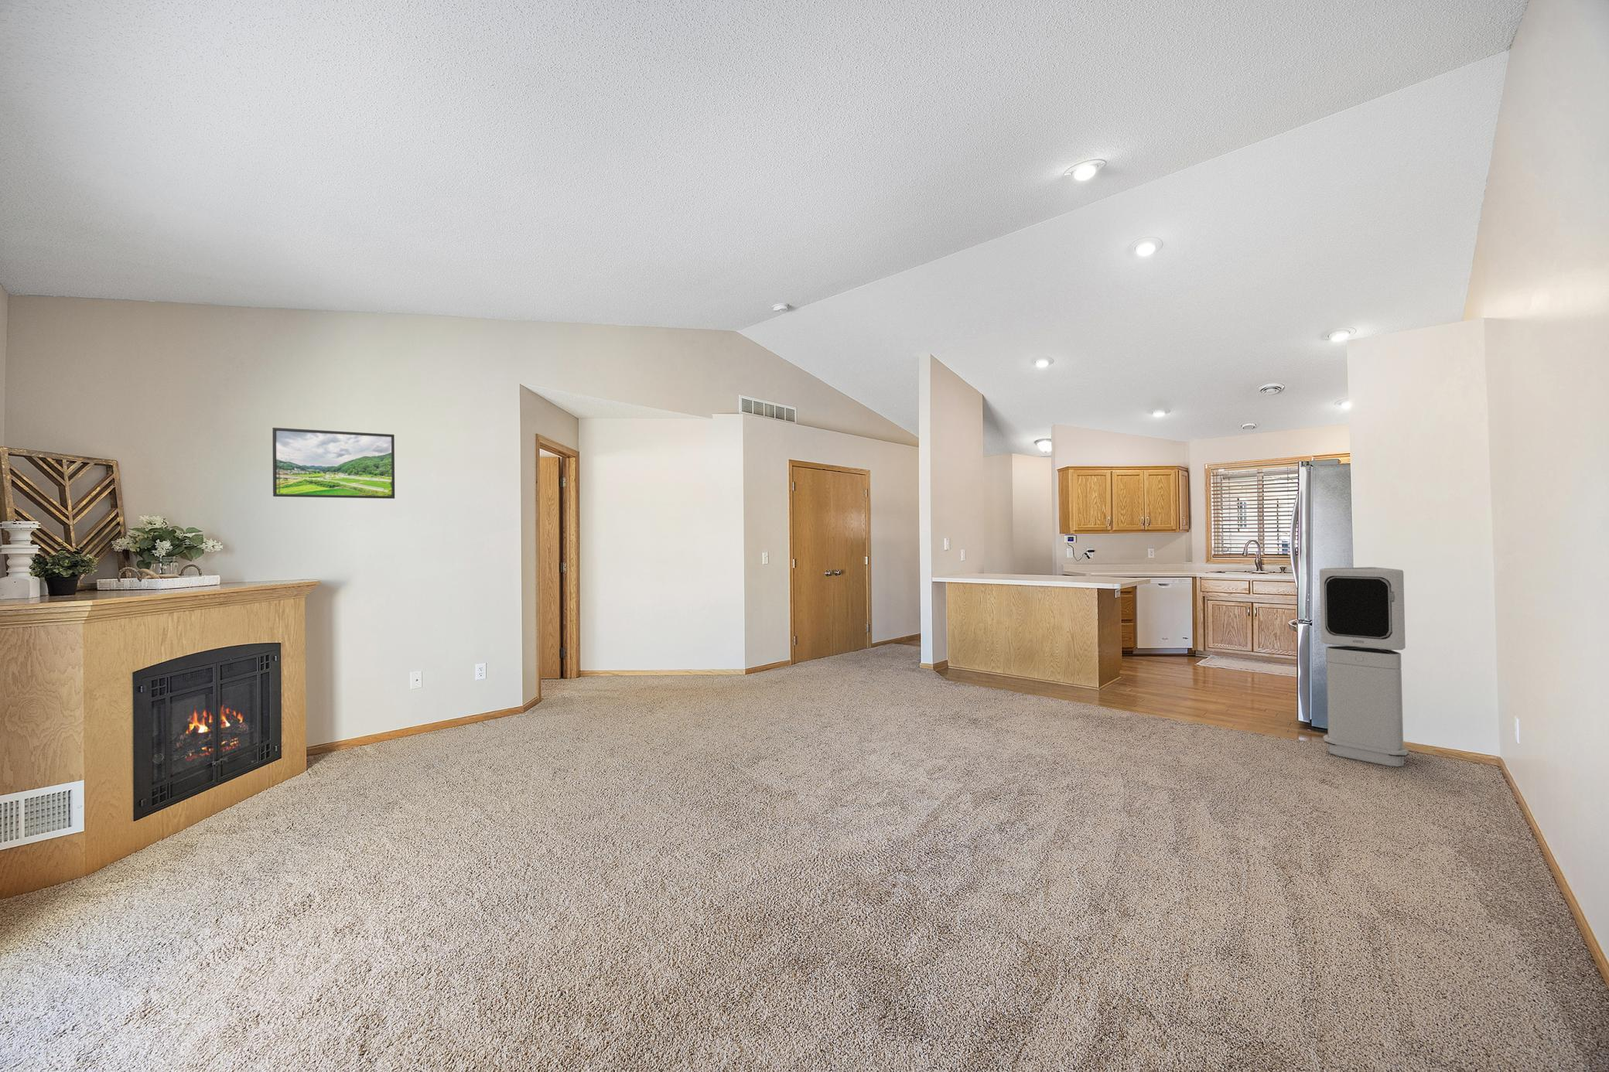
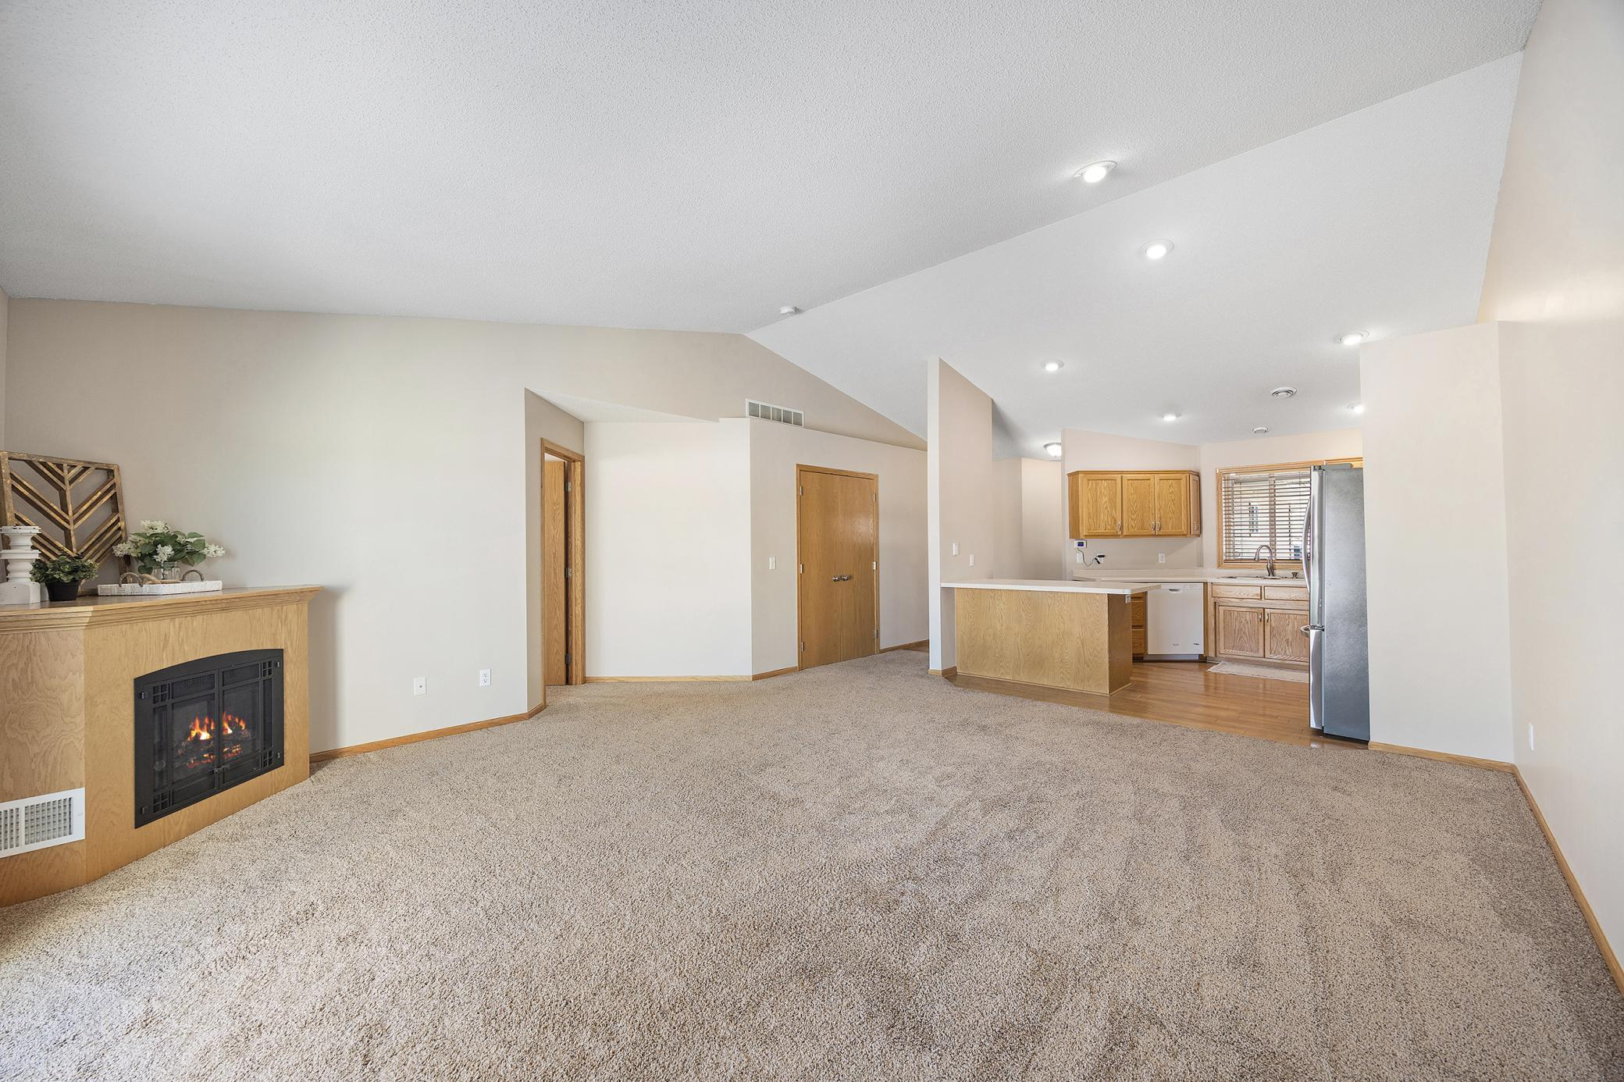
- air purifier (1367, 660)
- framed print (336, 464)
